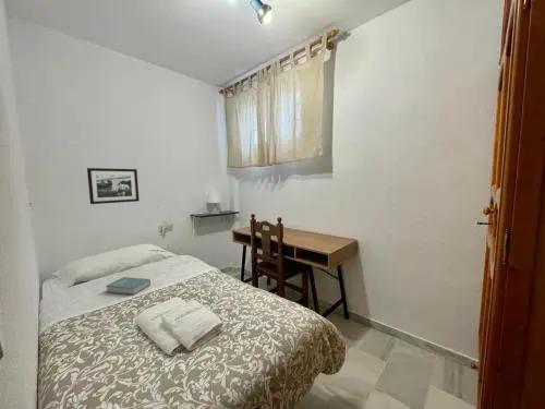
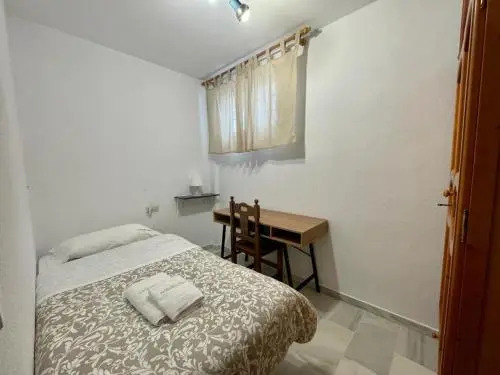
- picture frame (114, 185)
- book (129, 285)
